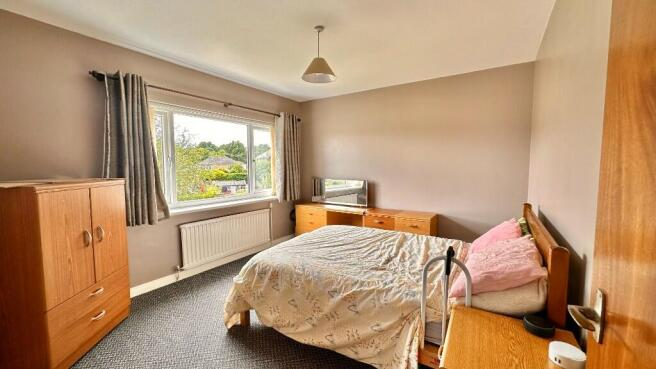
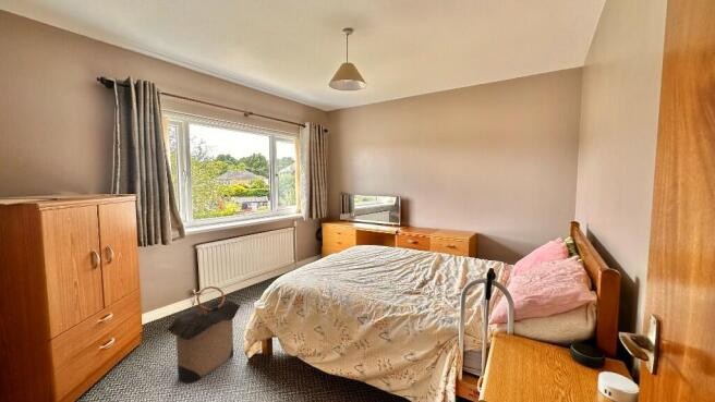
+ laundry hamper (206, 329)
